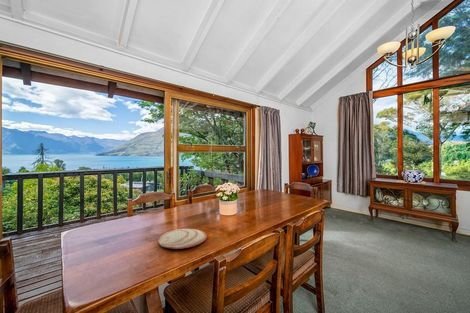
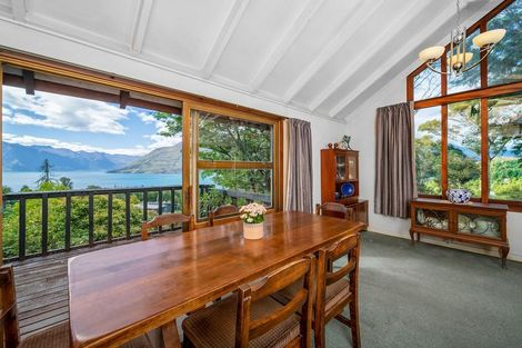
- plate (183, 235)
